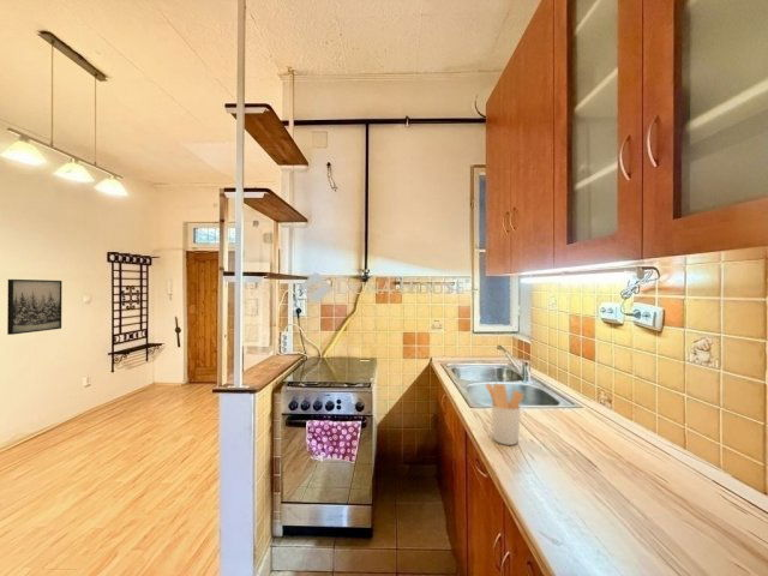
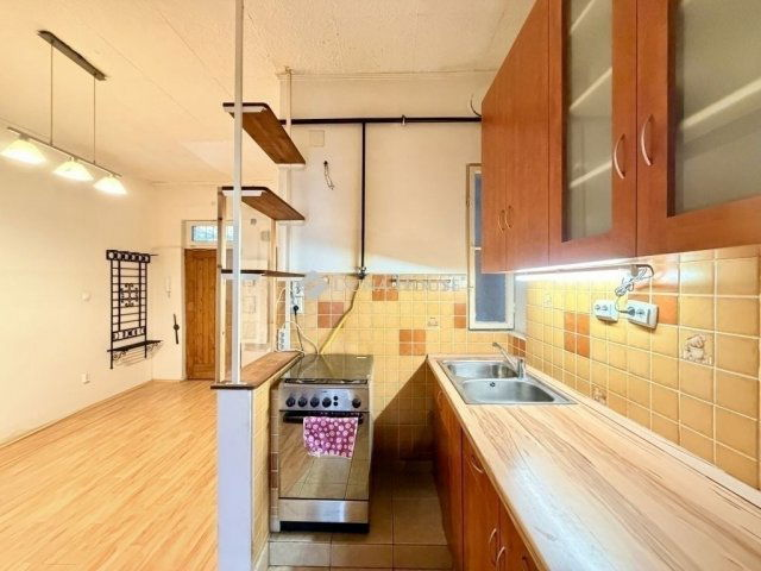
- utensil holder (502, 410)
- wall art (36, 305)
